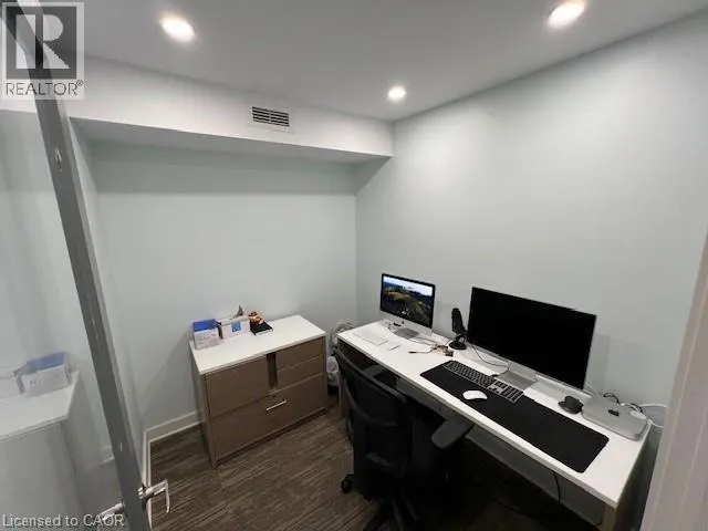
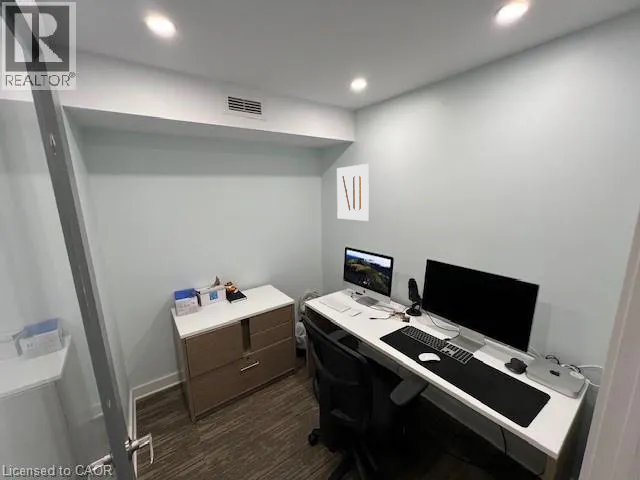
+ wall art (351, 193)
